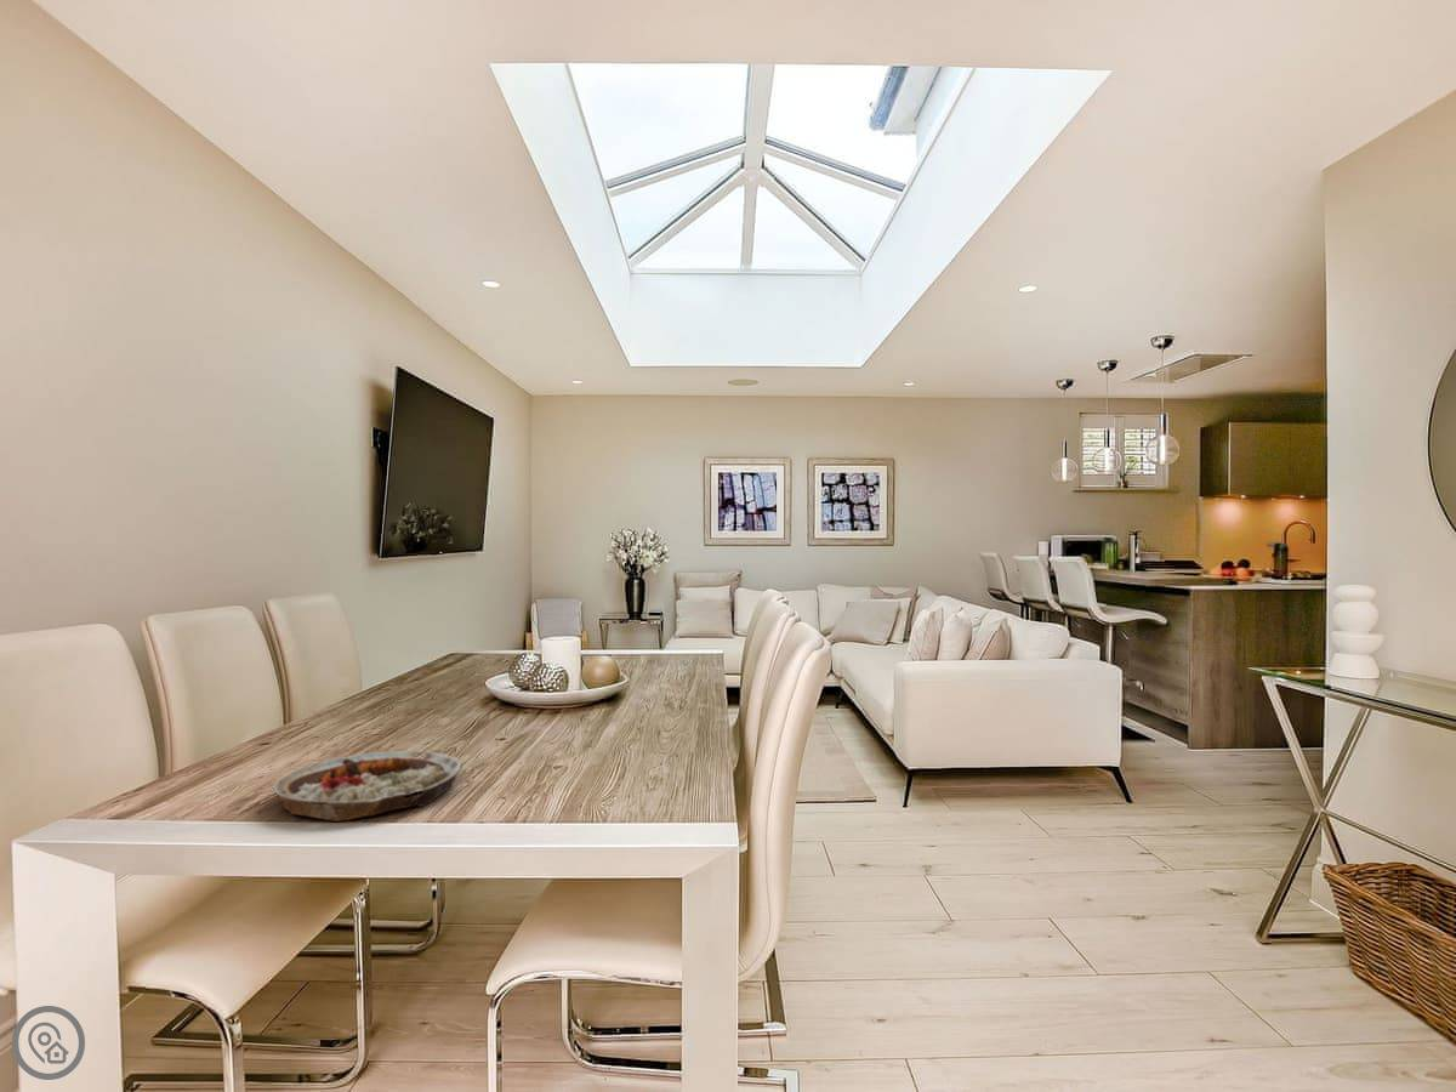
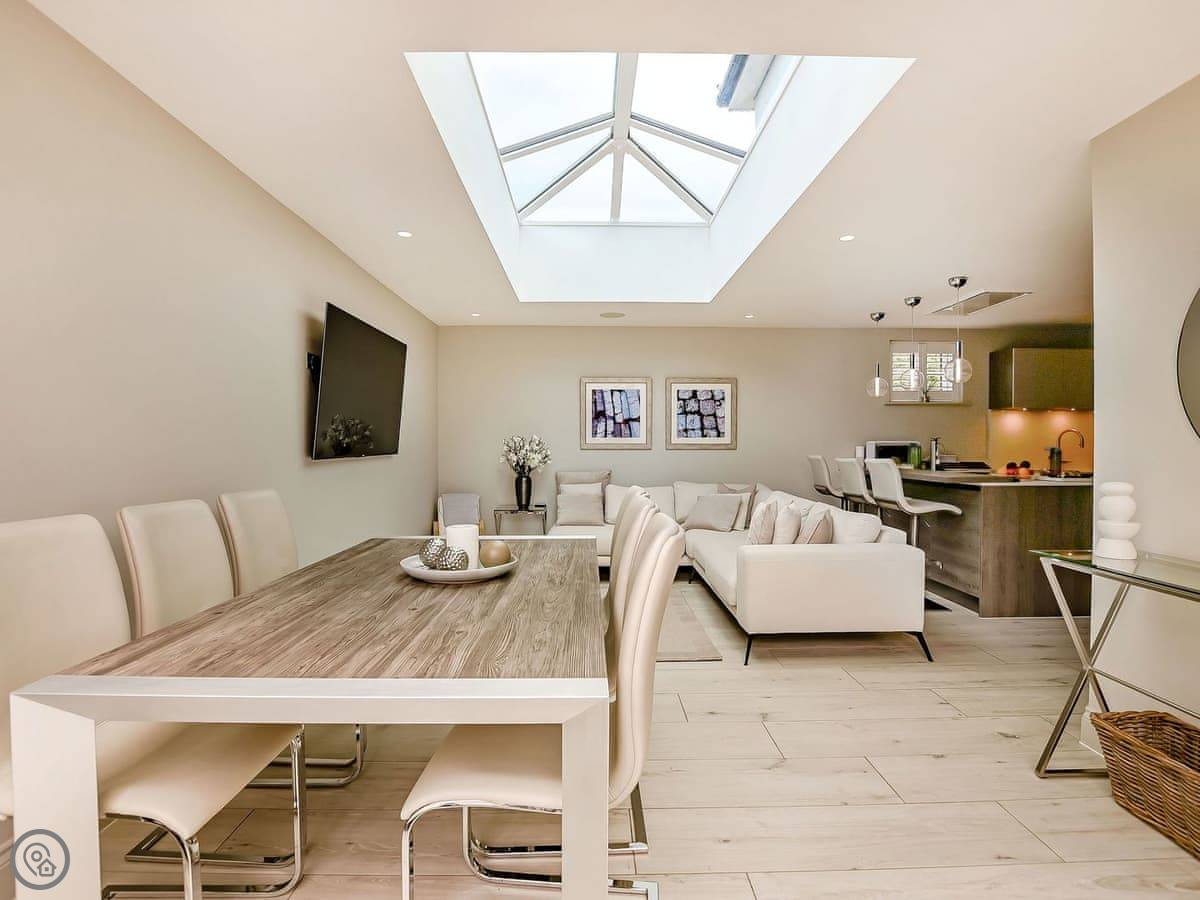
- plate (371, 775)
